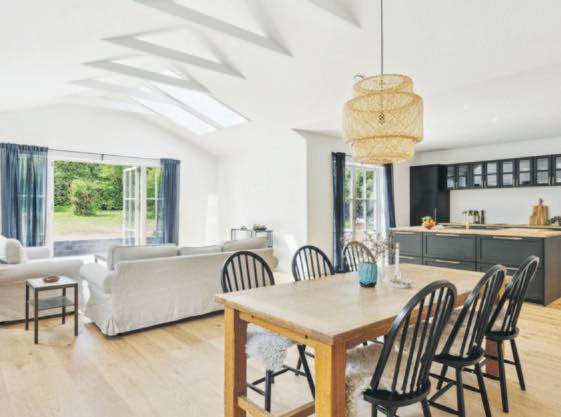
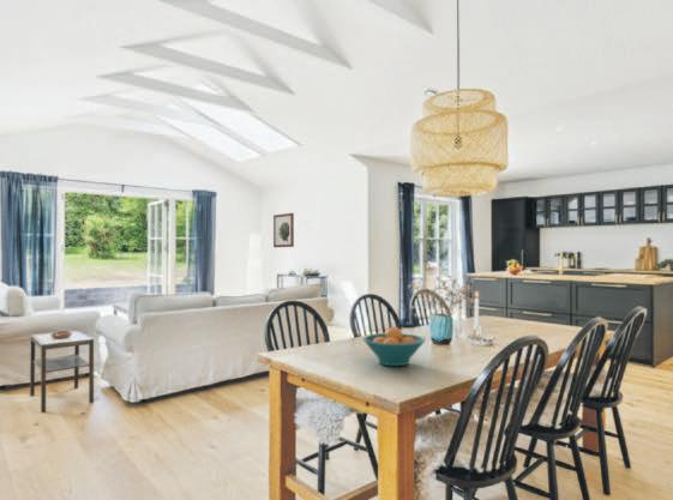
+ fruit bowl (393, 344)
+ wall art (283, 230)
